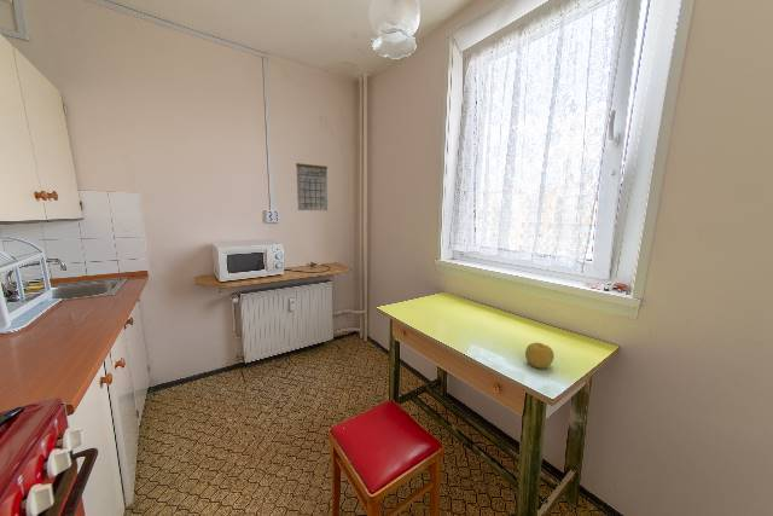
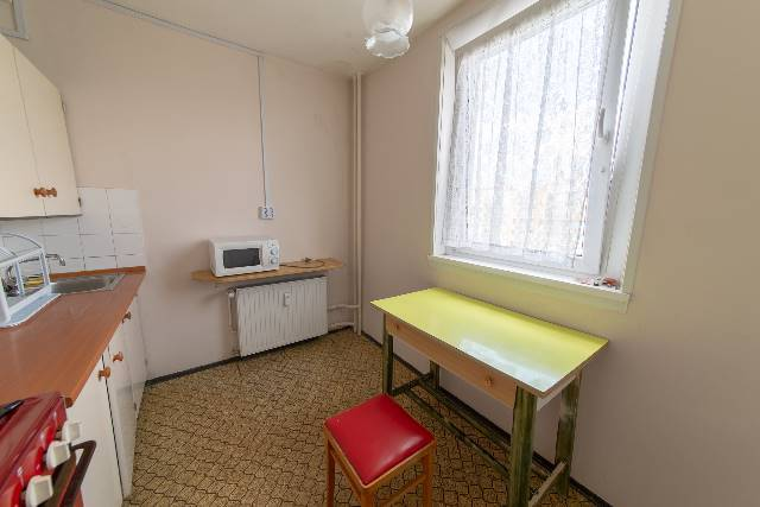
- fruit (539, 354)
- calendar (312, 182)
